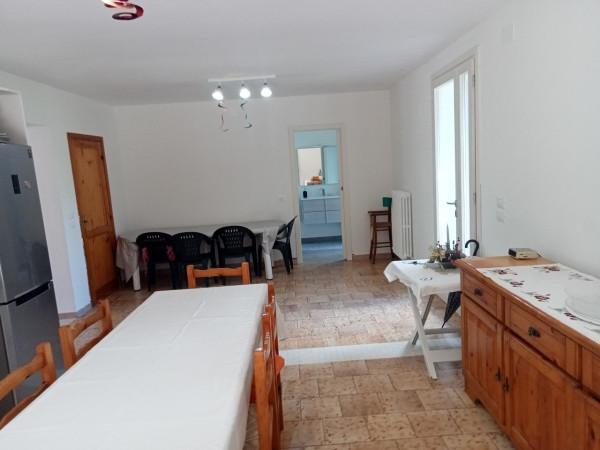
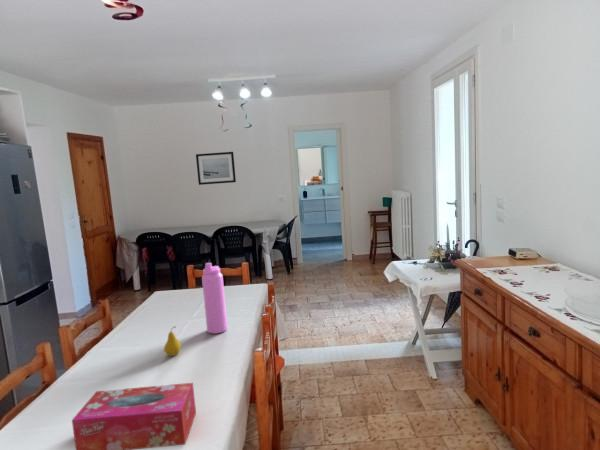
+ water bottle (214, 296)
+ wall art (215, 168)
+ fruit (171, 340)
+ tissue box (138, 416)
